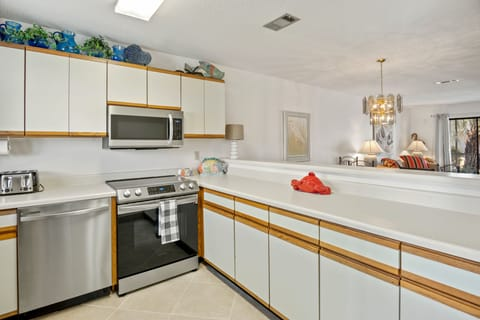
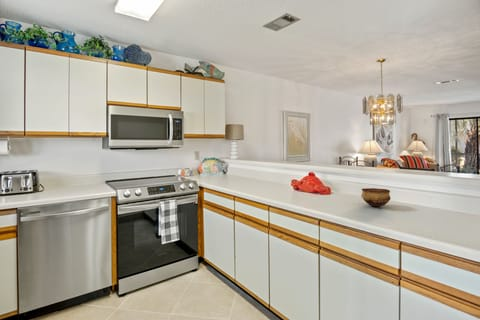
+ bowl (375, 197)
